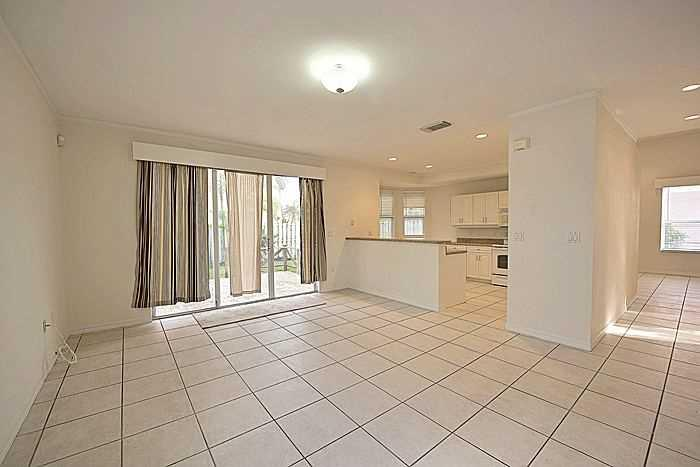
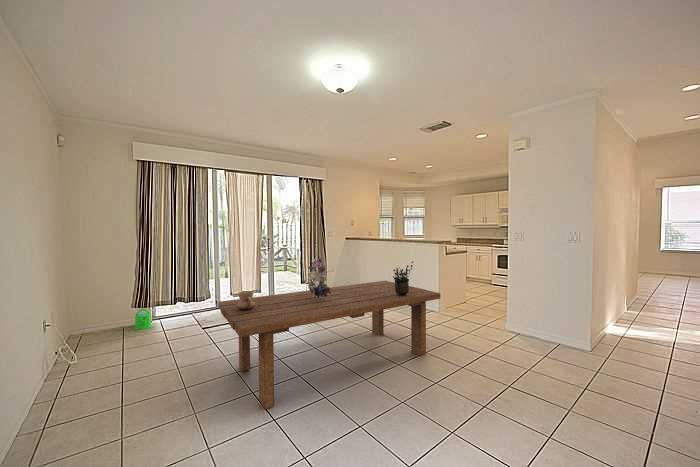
+ watering can (143, 317)
+ dining table (331, 319)
+ bouquet (321, 272)
+ ceramic jug (246, 300)
+ potted plant (402, 277)
